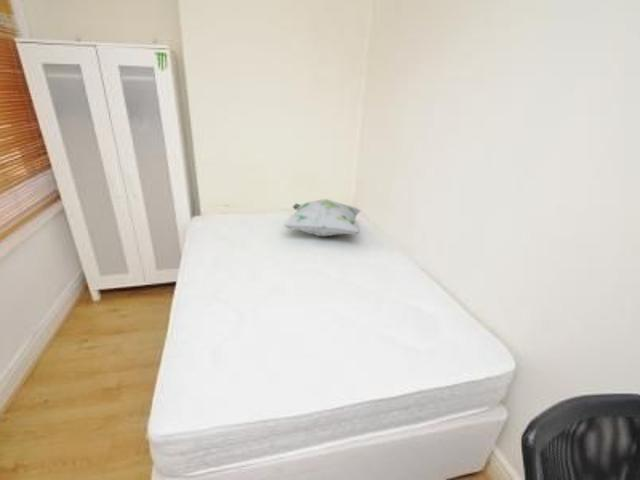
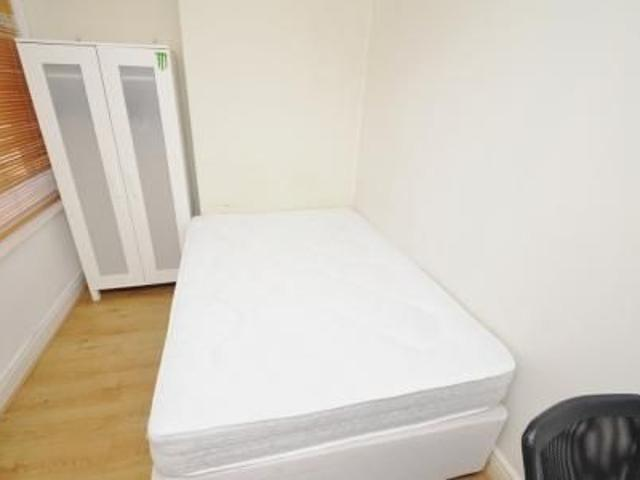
- decorative pillow (323, 216)
